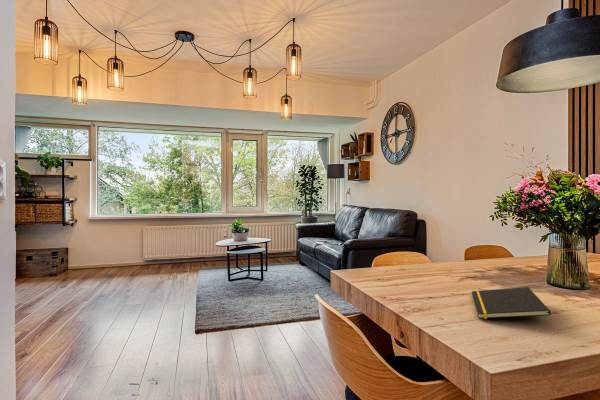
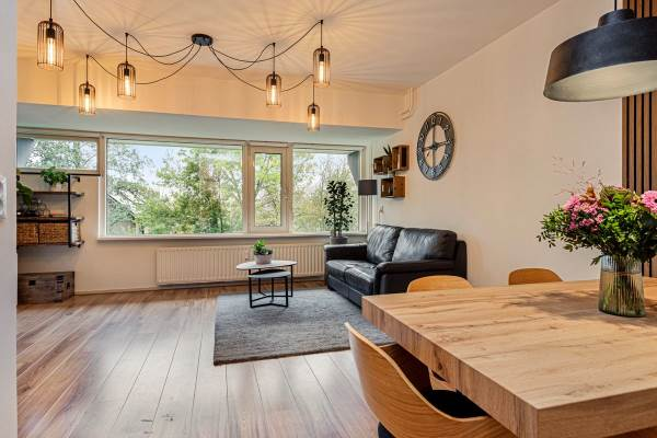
- notepad (505, 301)
